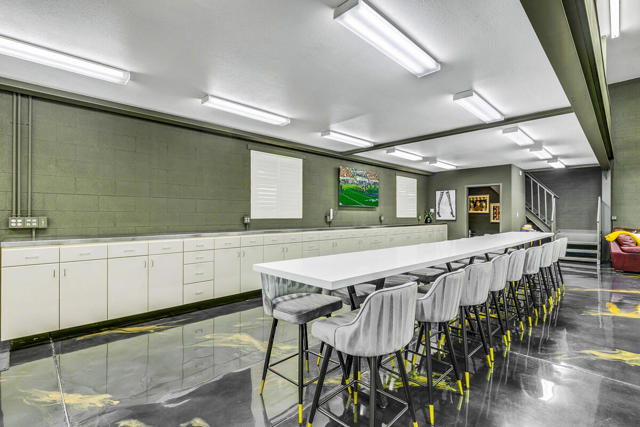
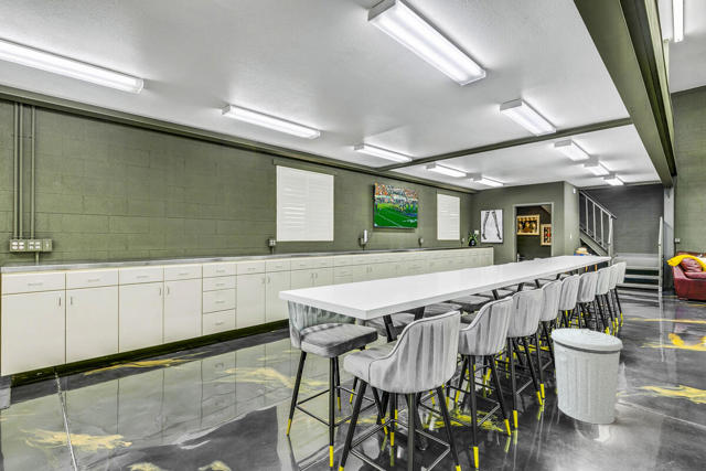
+ trash can (585, 370)
